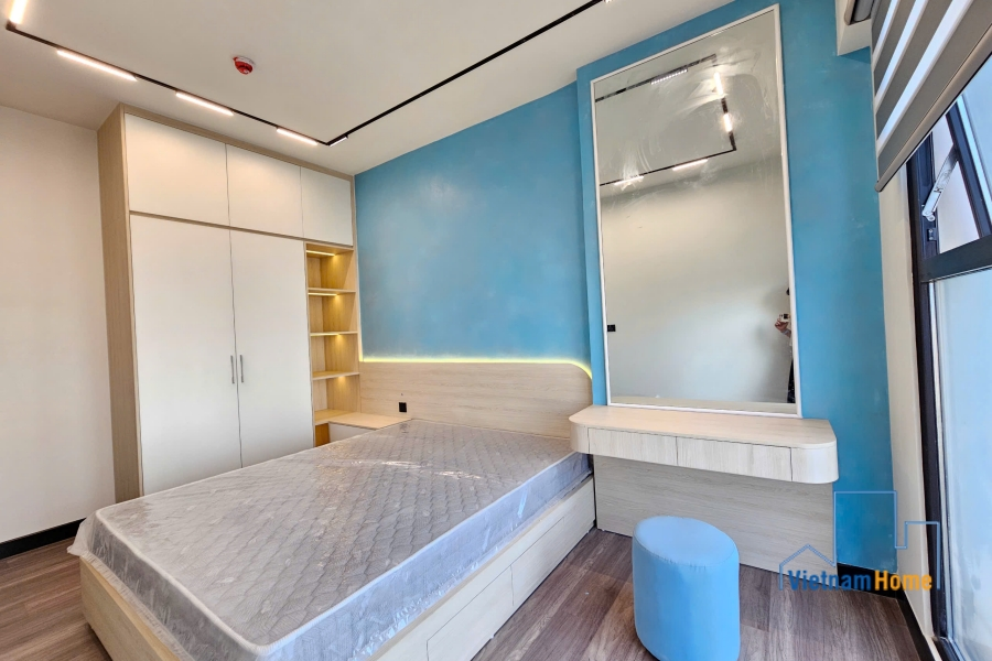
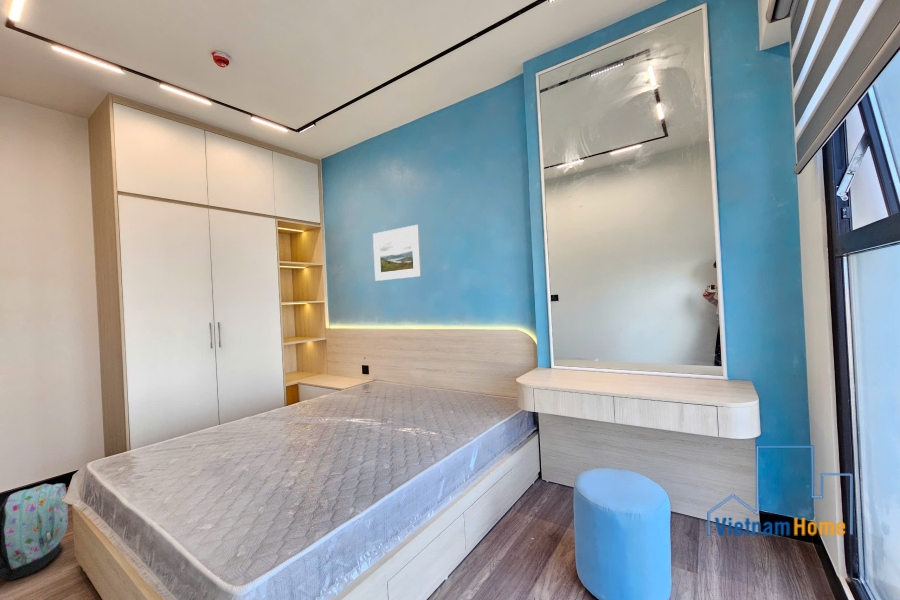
+ backpack (33, 524)
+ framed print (396, 254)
